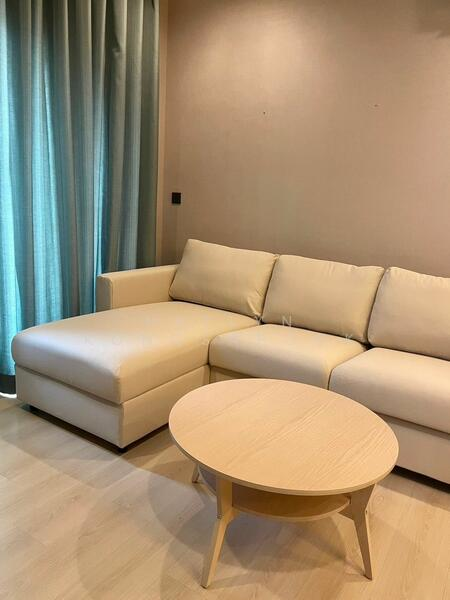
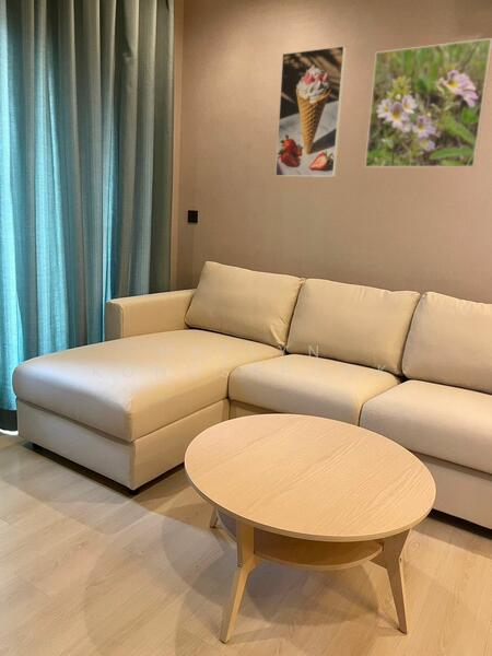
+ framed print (308, 115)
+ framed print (423, 108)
